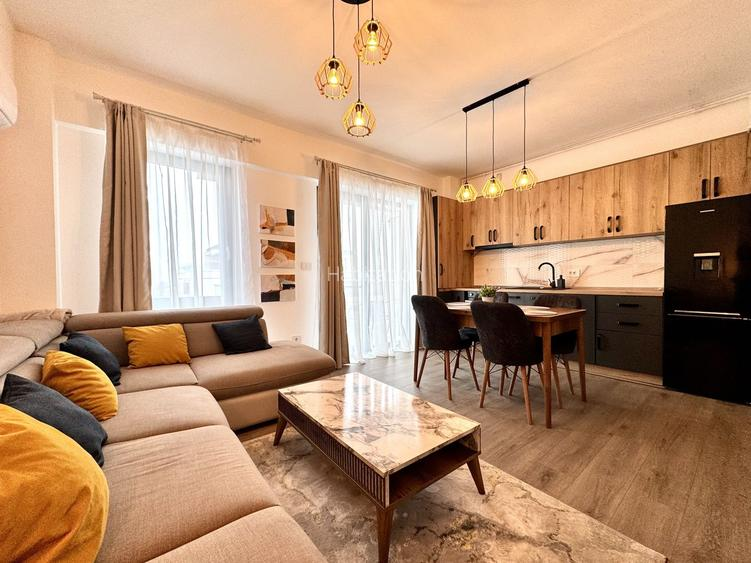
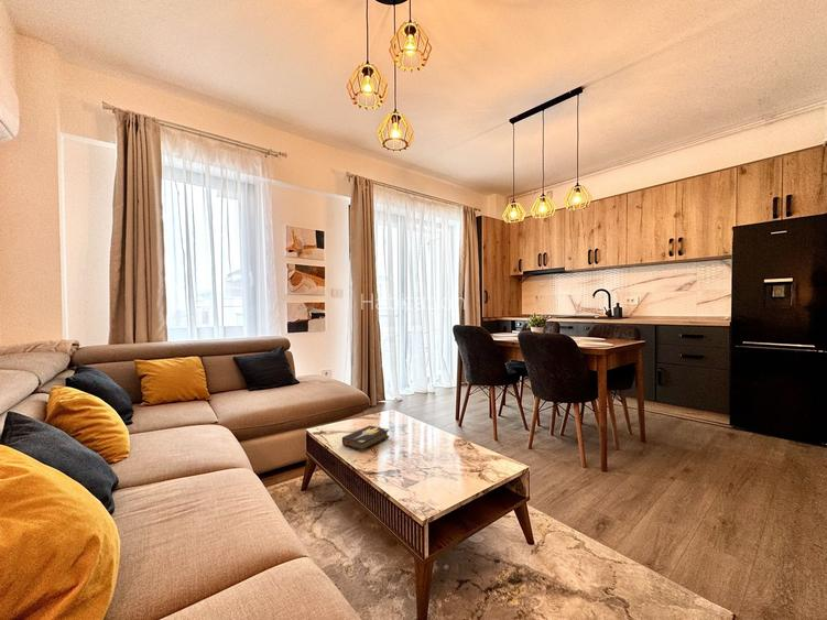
+ hardback book (366, 436)
